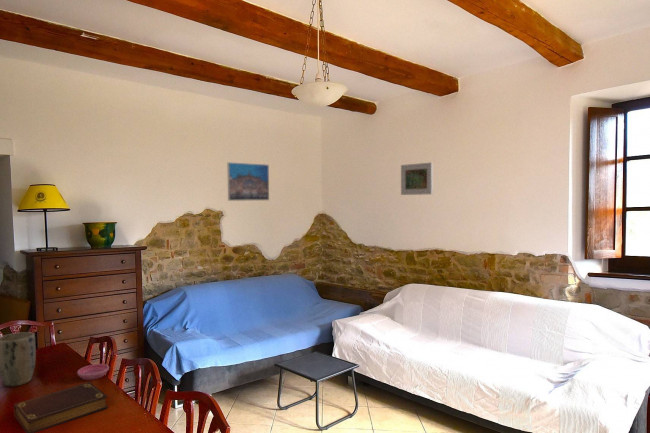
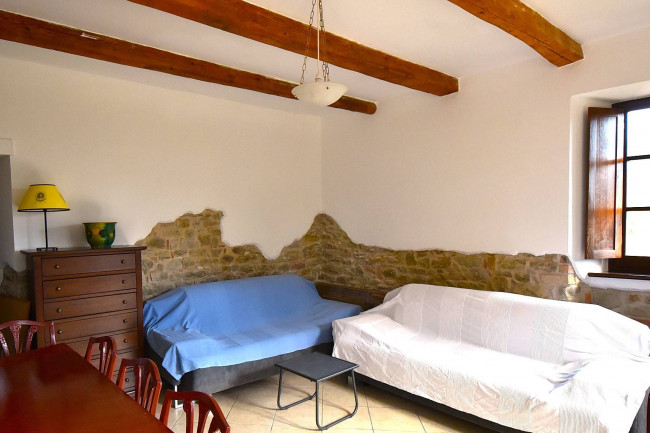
- book (61, 405)
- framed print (249, 182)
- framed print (416, 179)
- plant pot (16, 359)
- saucer (93, 372)
